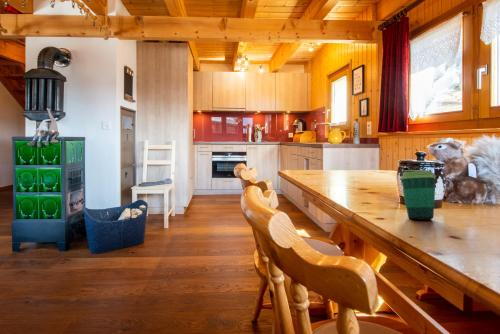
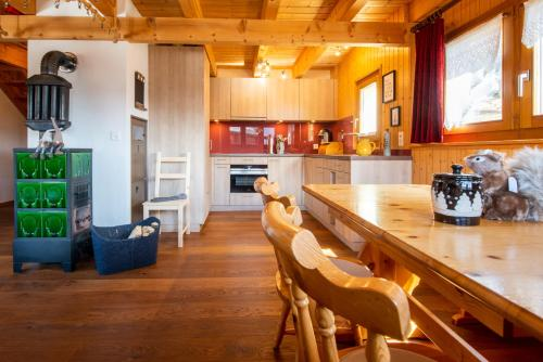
- cup (417, 194)
